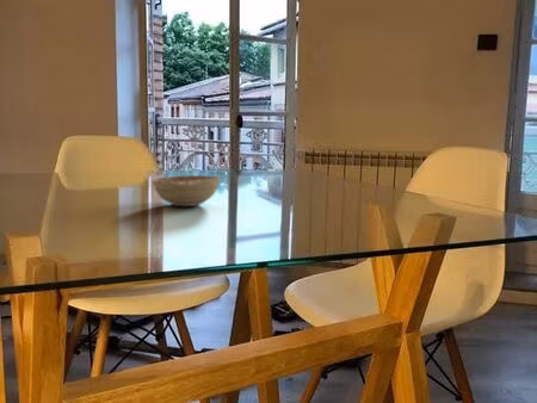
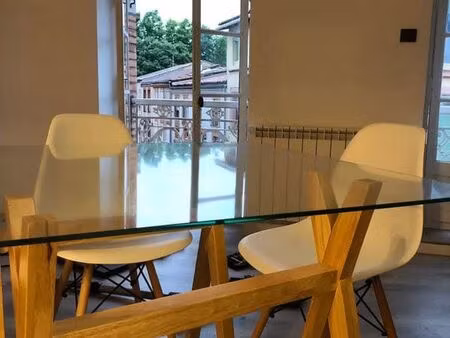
- decorative bowl (186, 190)
